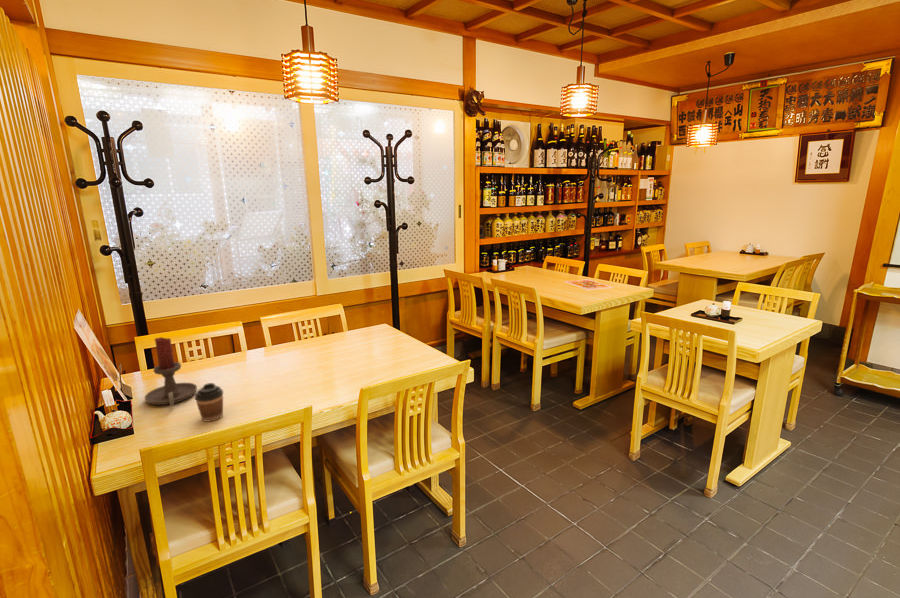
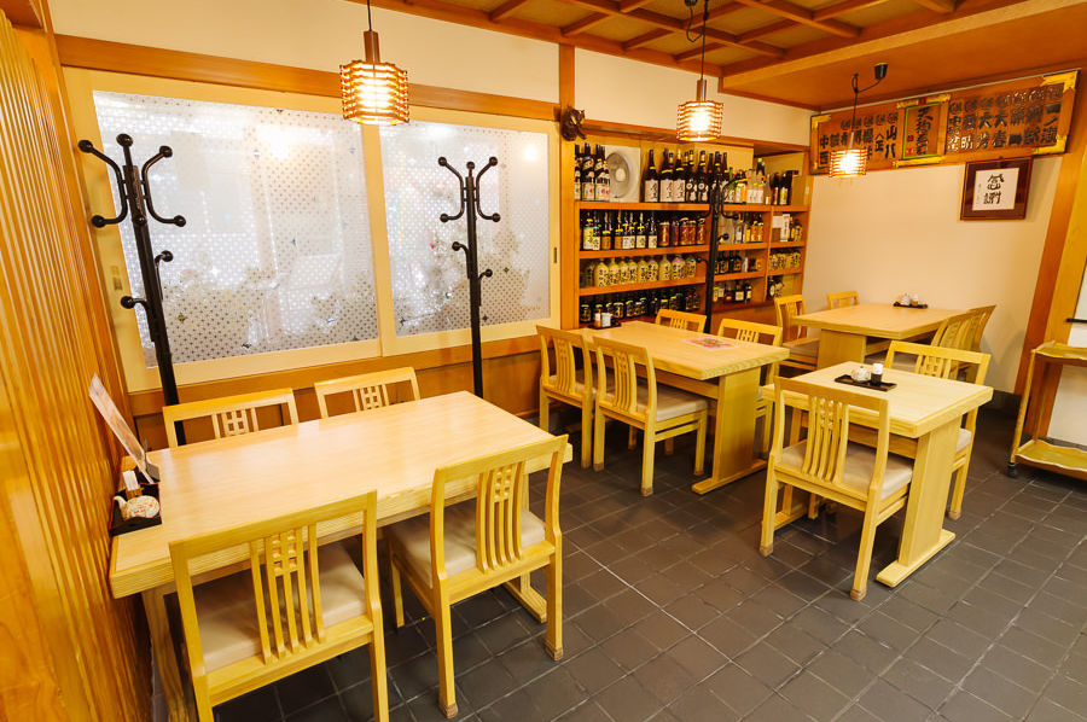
- candle holder (167, 369)
- coffee cup (210, 401)
